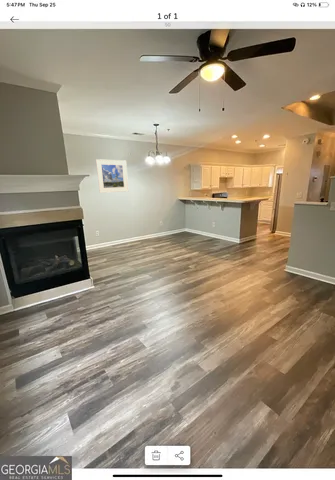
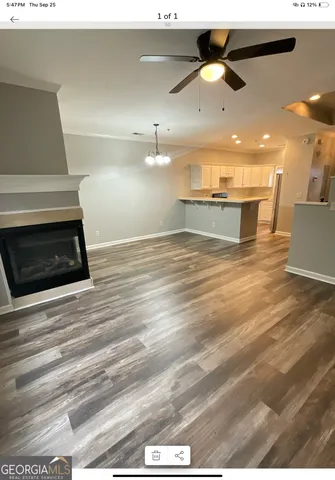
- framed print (113, 176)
